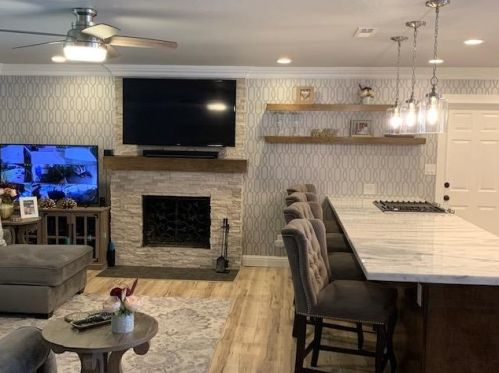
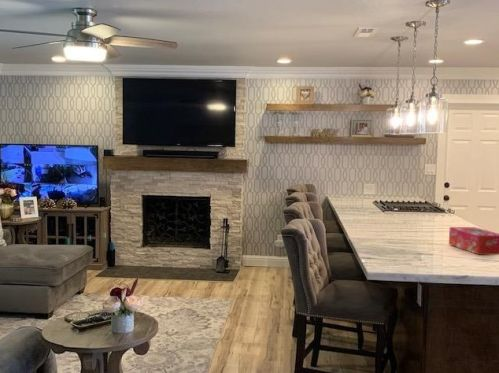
+ tissue box (476, 240)
